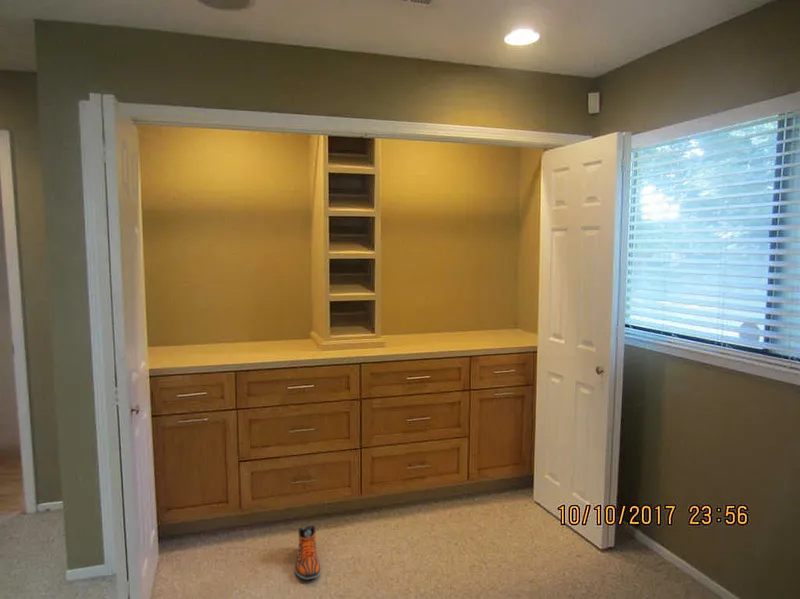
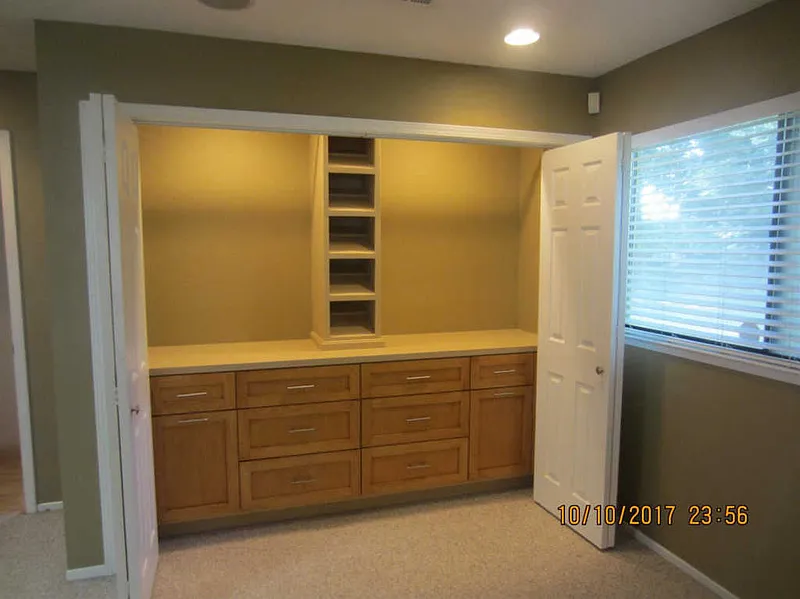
- sneaker (306, 548)
